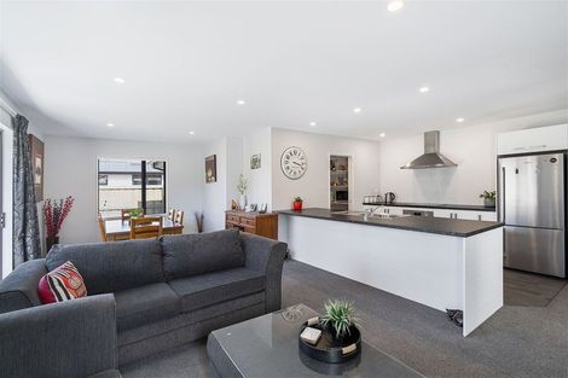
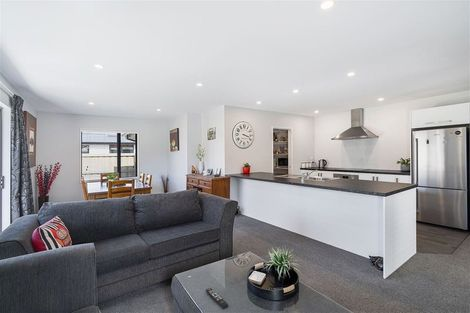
+ remote control (216, 297)
